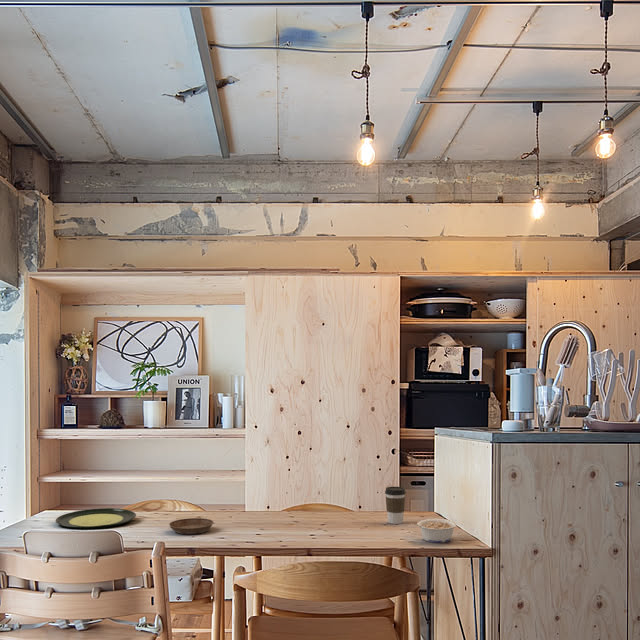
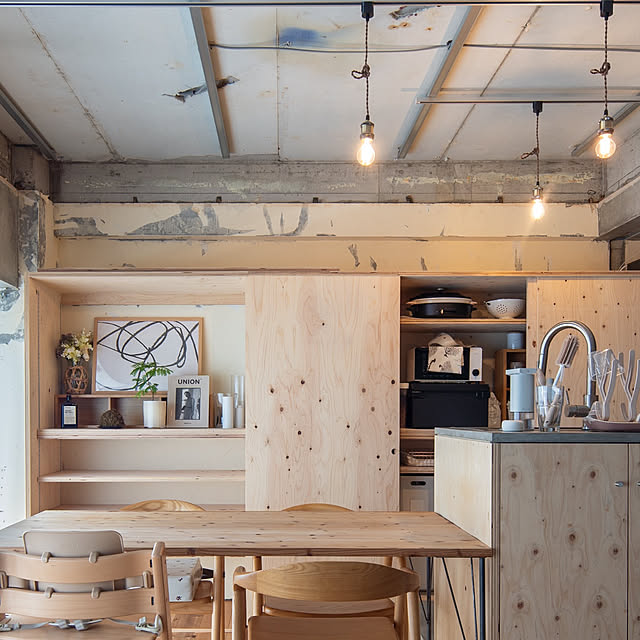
- coffee cup (395, 505)
- legume (436, 530)
- plate (96, 519)
- saucer (191, 526)
